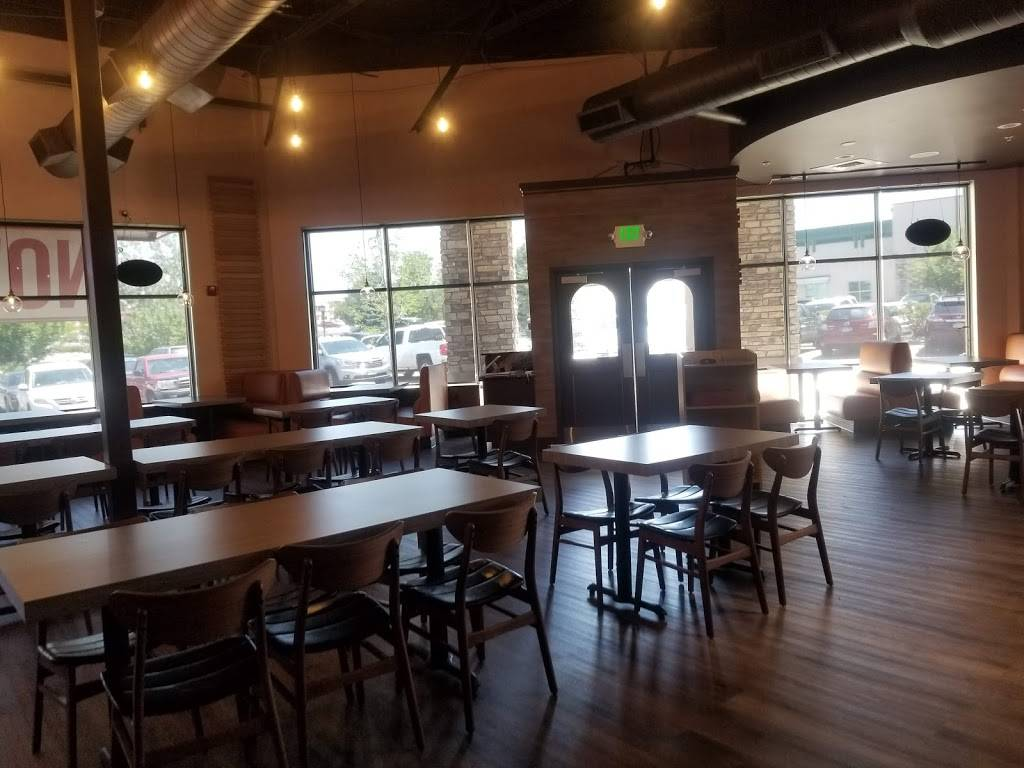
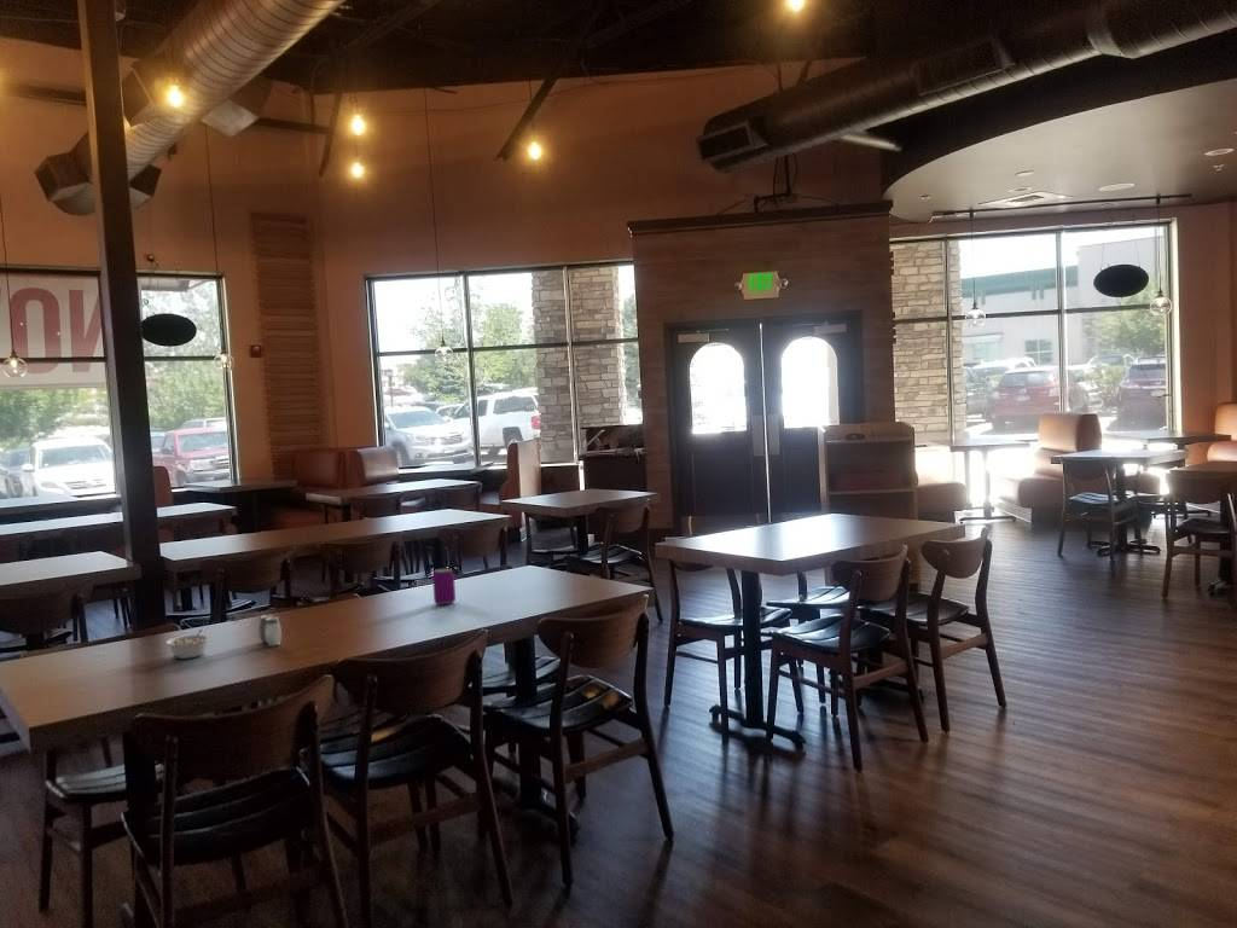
+ legume (187, 644)
+ salt and pepper shaker (269, 630)
+ beverage can (443, 586)
